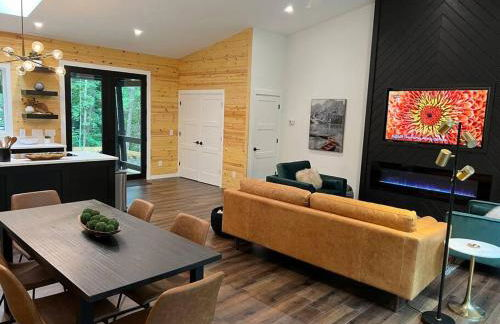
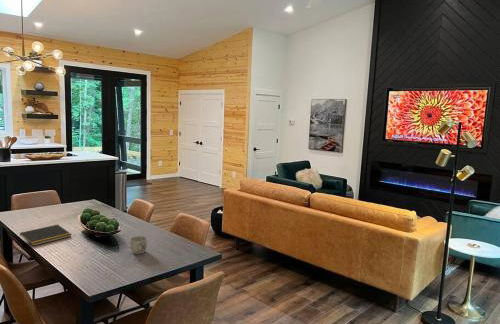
+ mug (136, 245)
+ notepad (46, 234)
